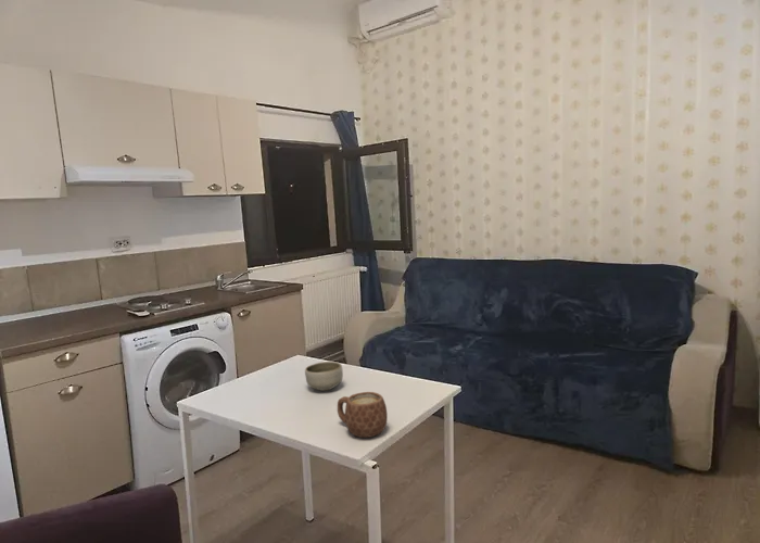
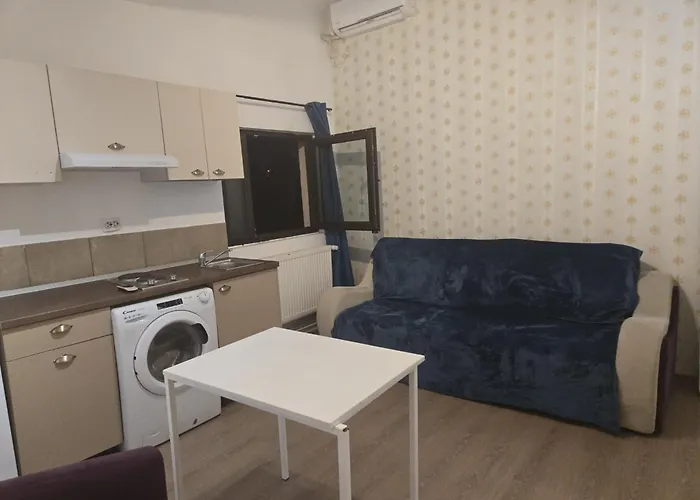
- bowl (324, 377)
- mug (359, 413)
